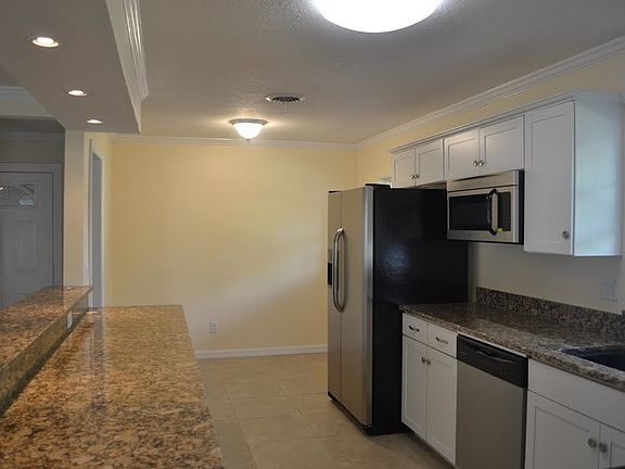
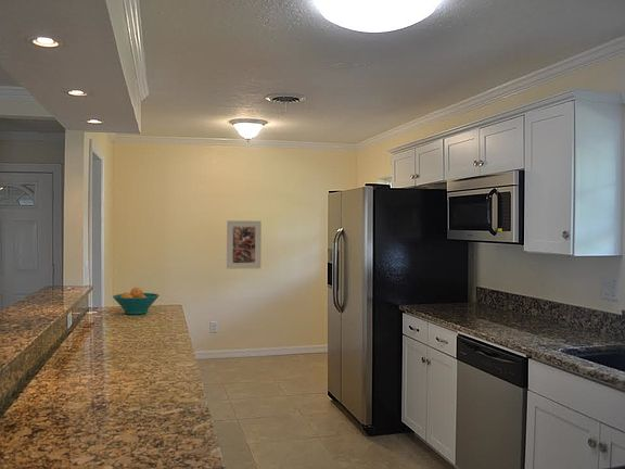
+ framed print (243, 244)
+ fruit bowl (136, 300)
